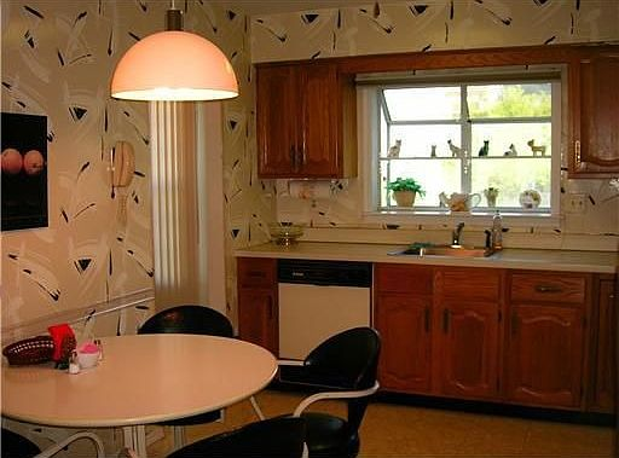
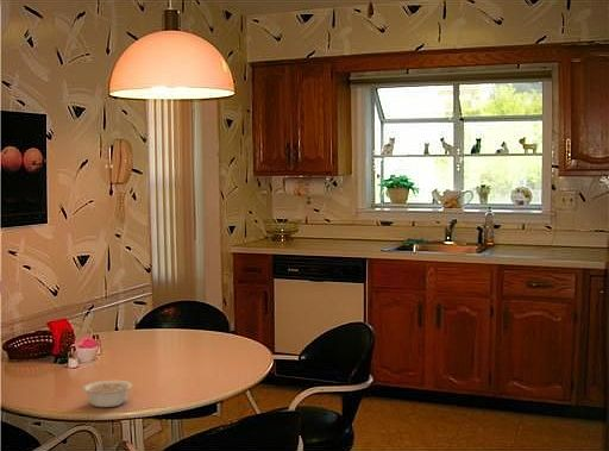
+ legume (109, 393)
